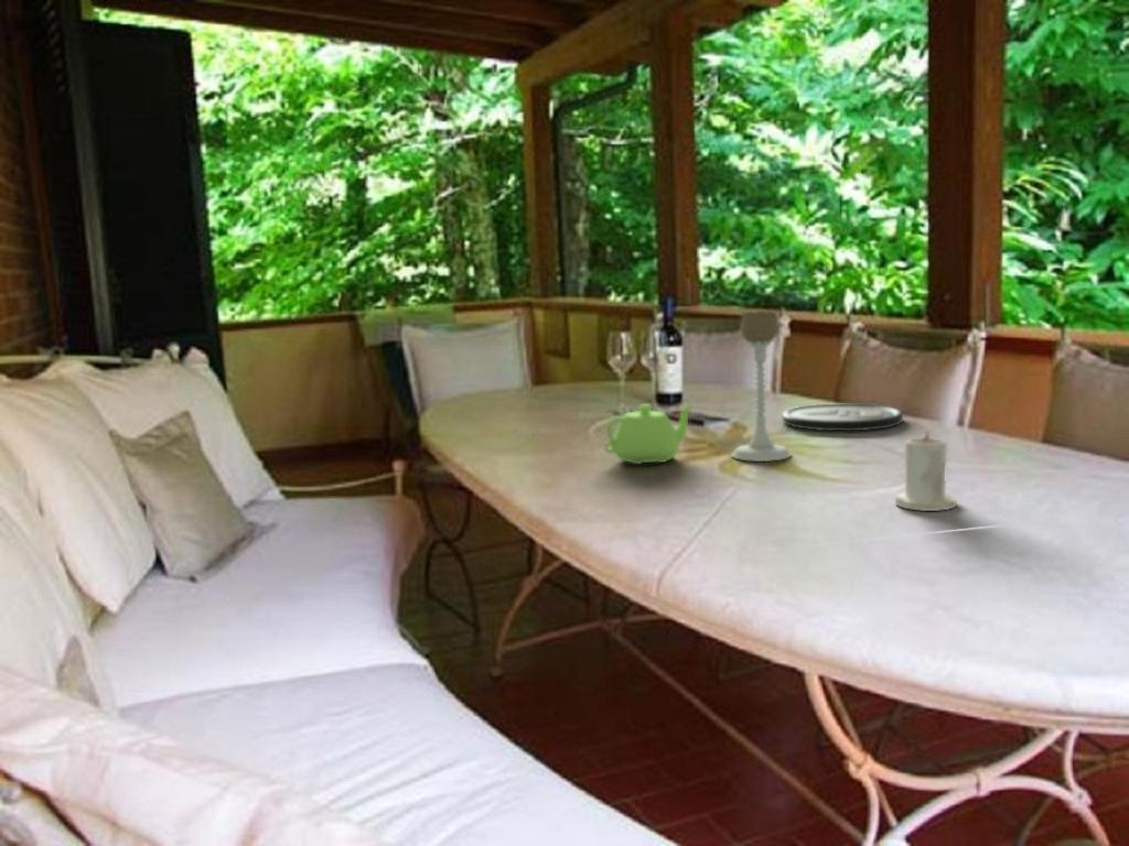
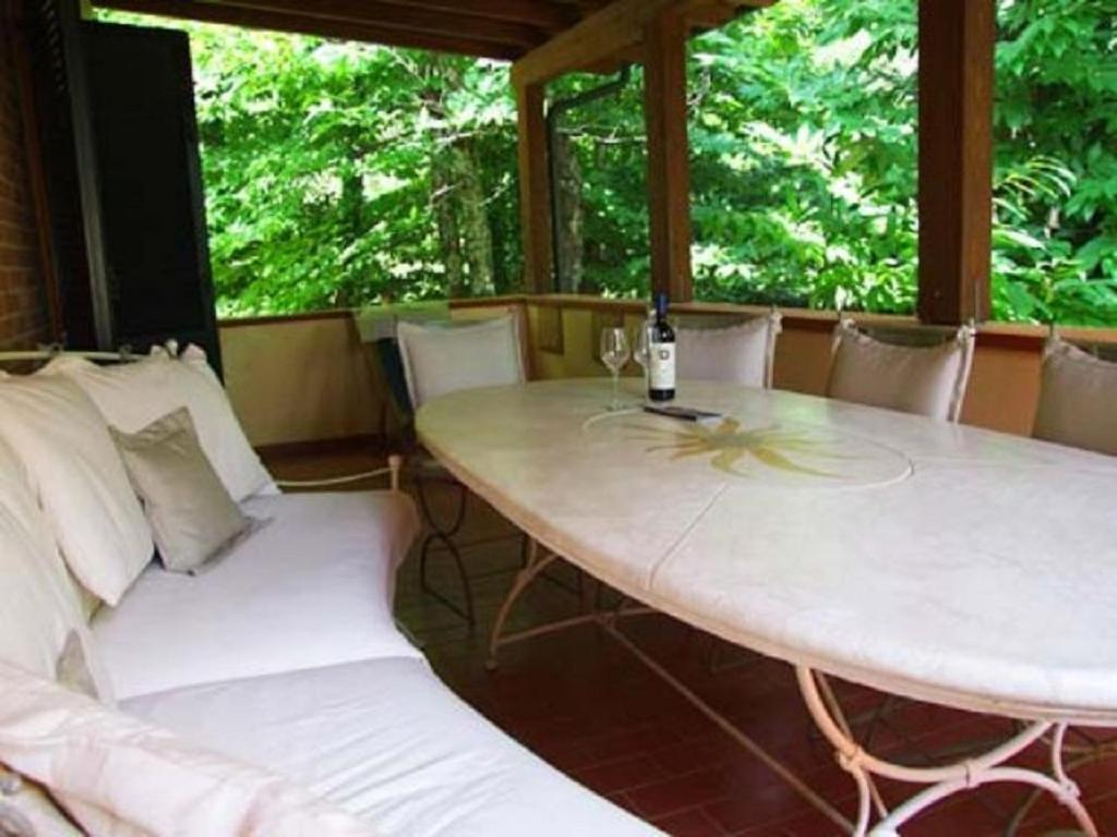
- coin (841, 416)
- candle holder (760, 384)
- candle (925, 468)
- teapot (649, 432)
